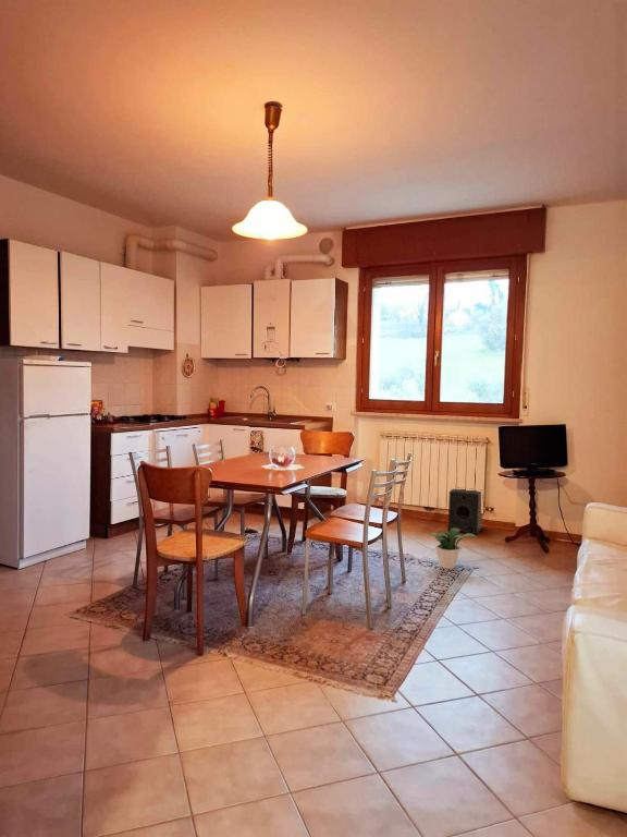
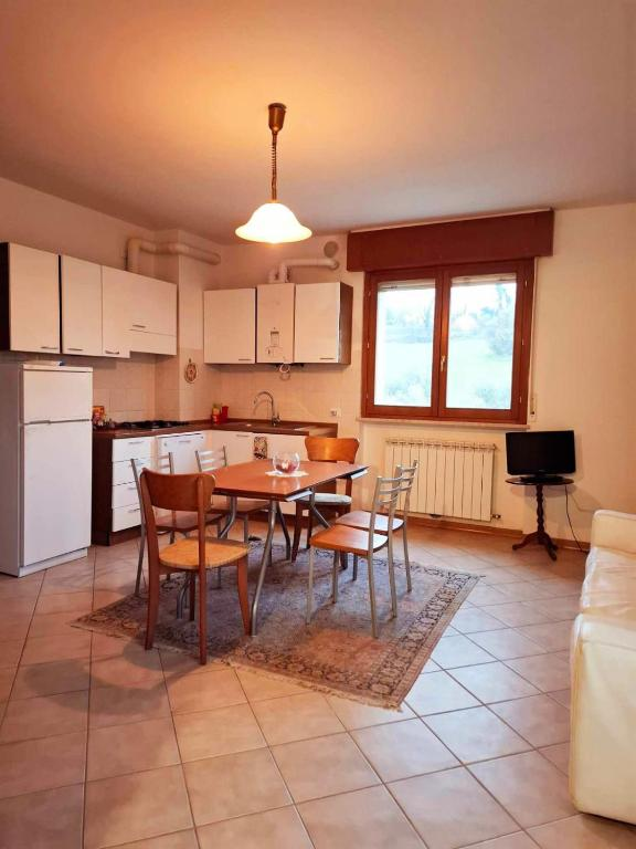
- potted plant (452, 548)
- studio monitor (465, 510)
